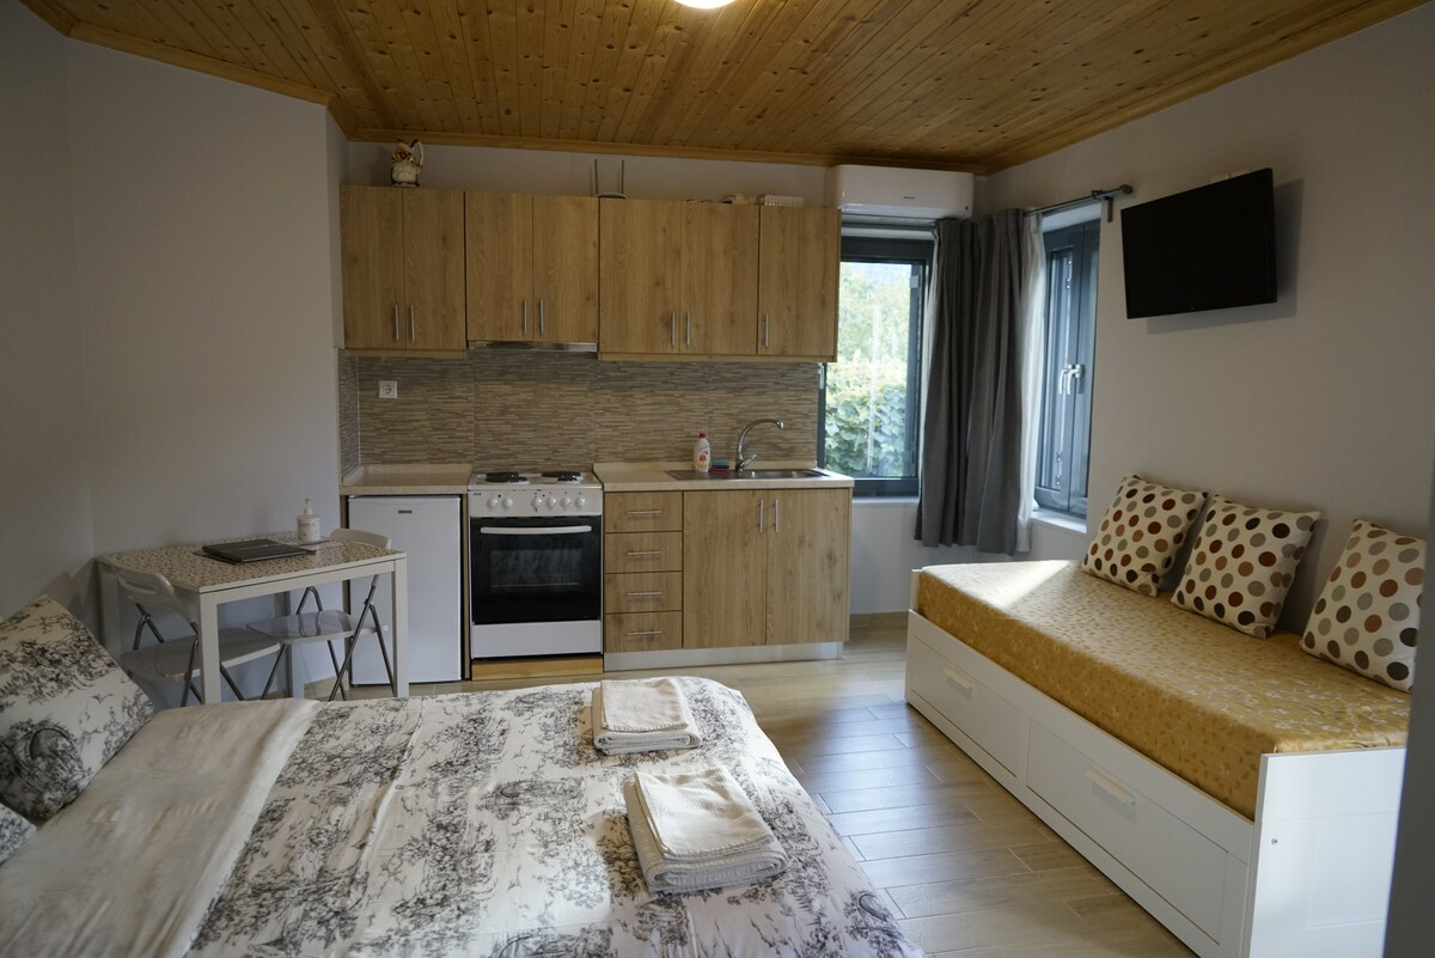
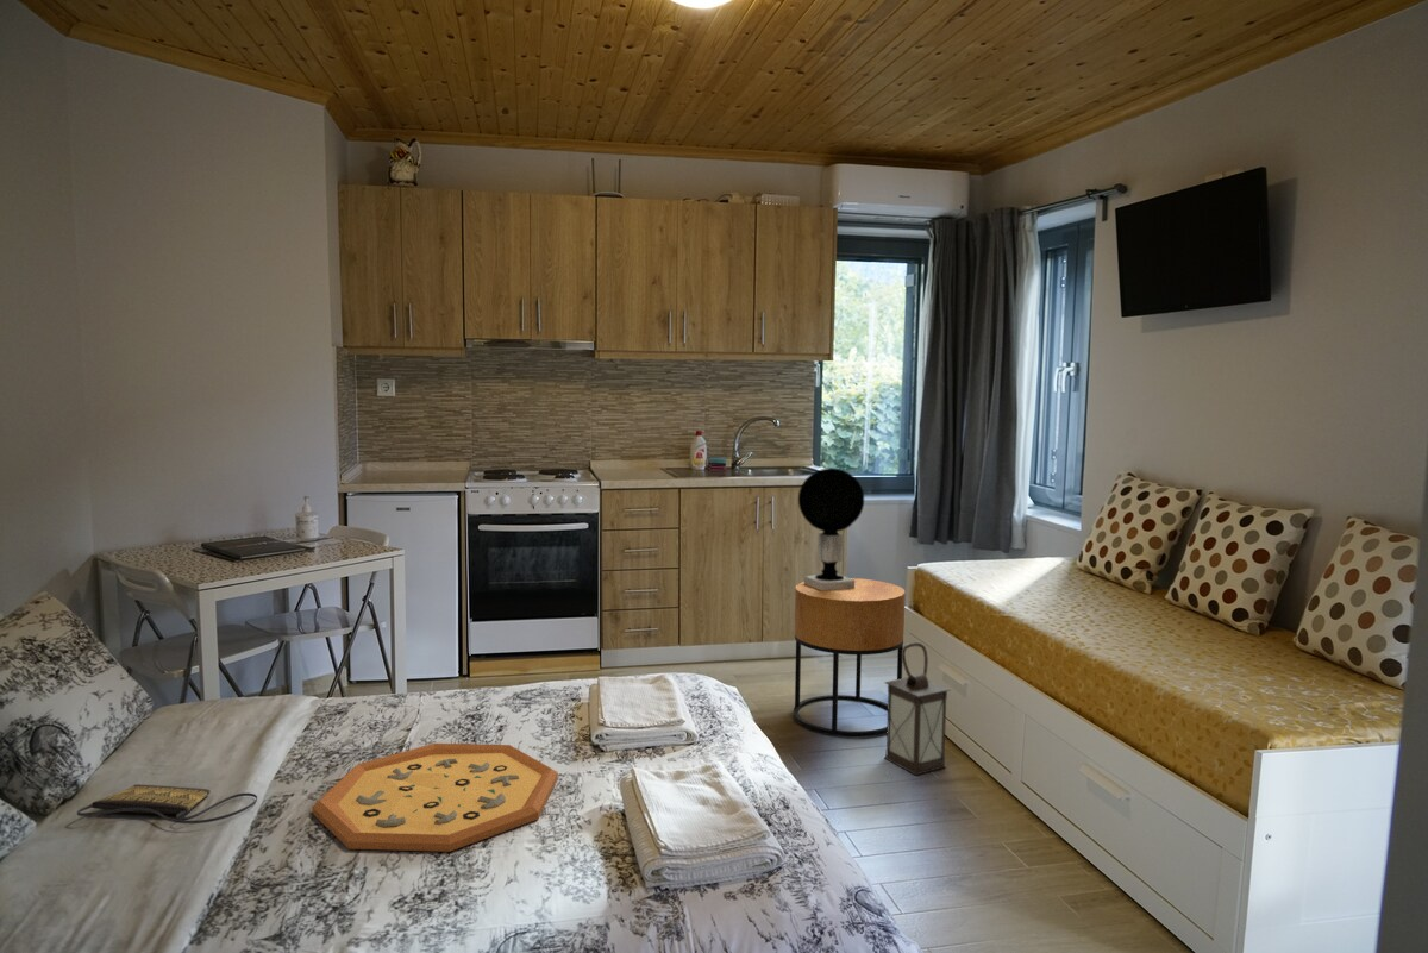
+ handbag (173, 803)
+ decorative tray (440, 789)
+ table lamp (829, 526)
+ lantern (916, 703)
+ side table (847, 653)
